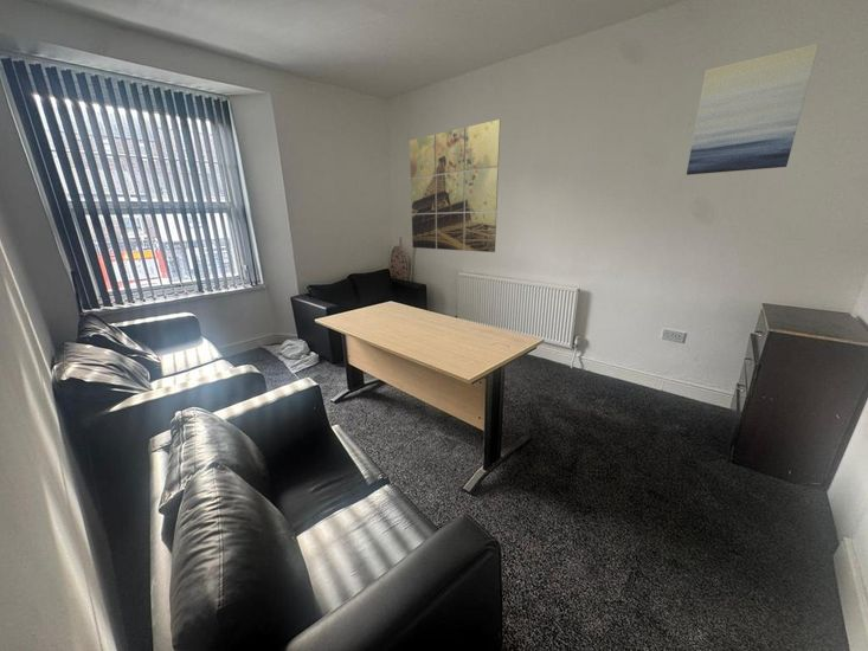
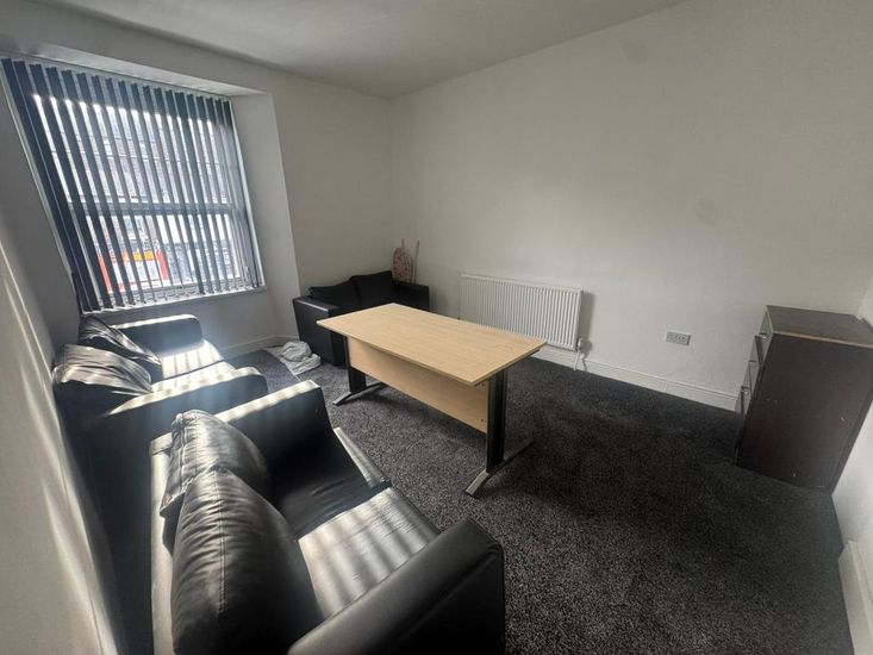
- wall art (449, 193)
- wall art (745, 117)
